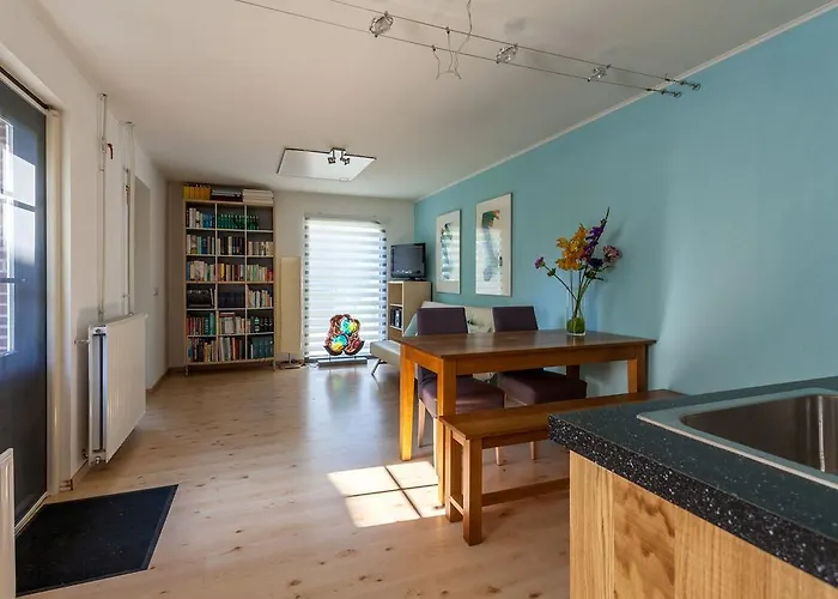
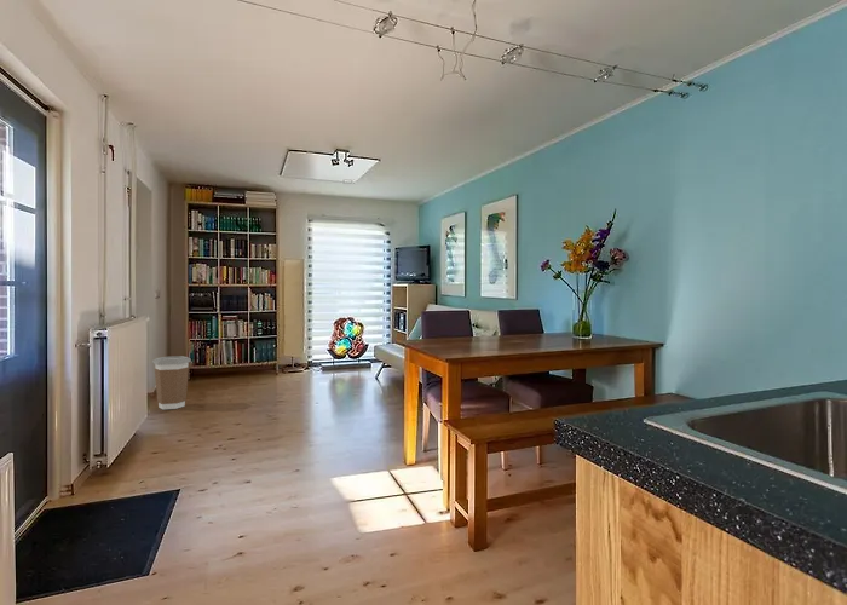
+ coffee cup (172, 382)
